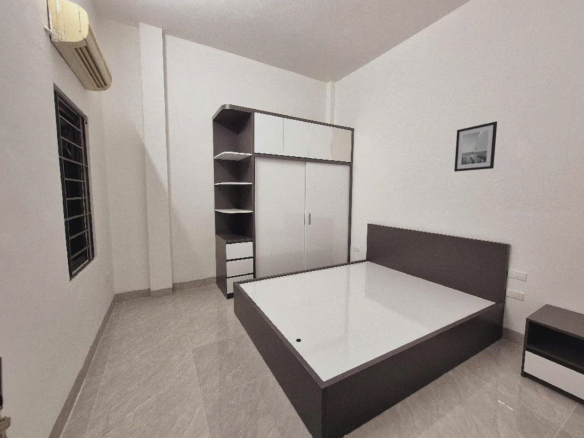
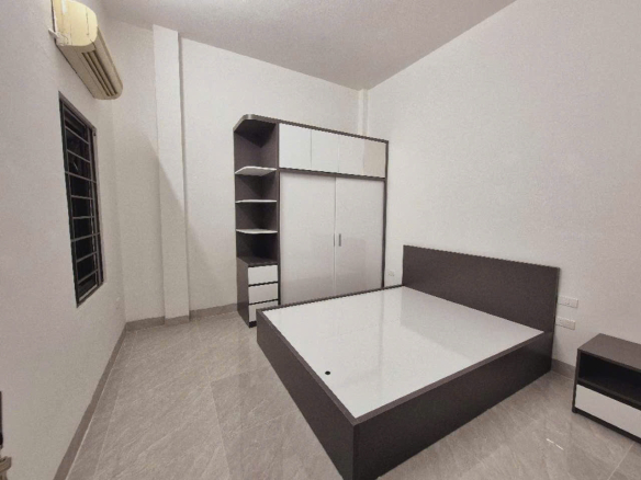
- wall art (474, 148)
